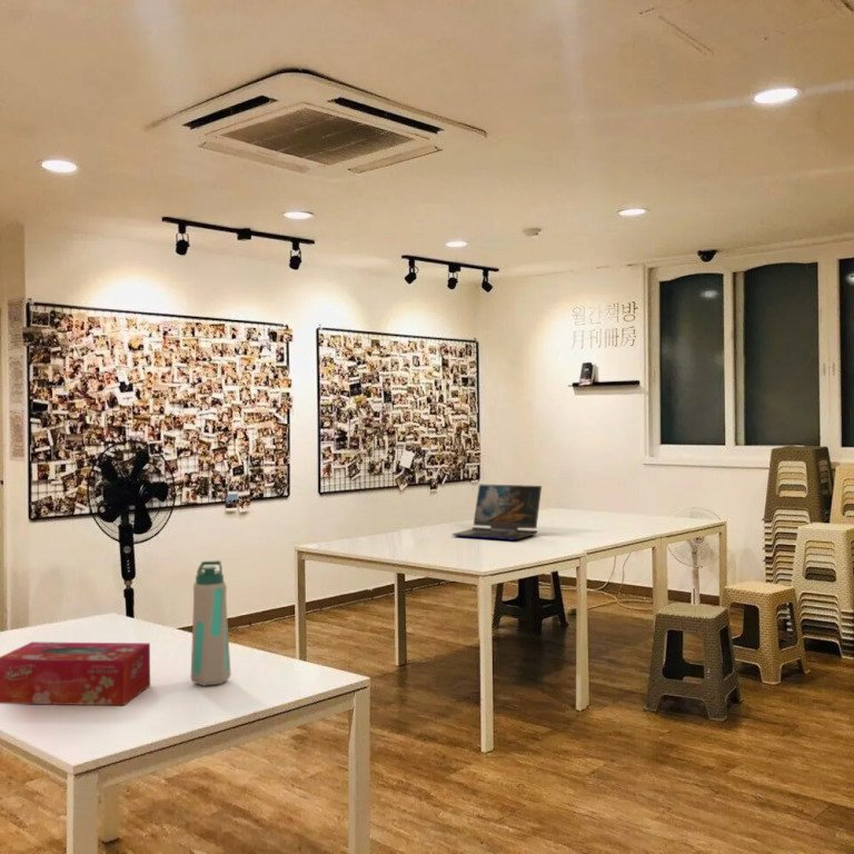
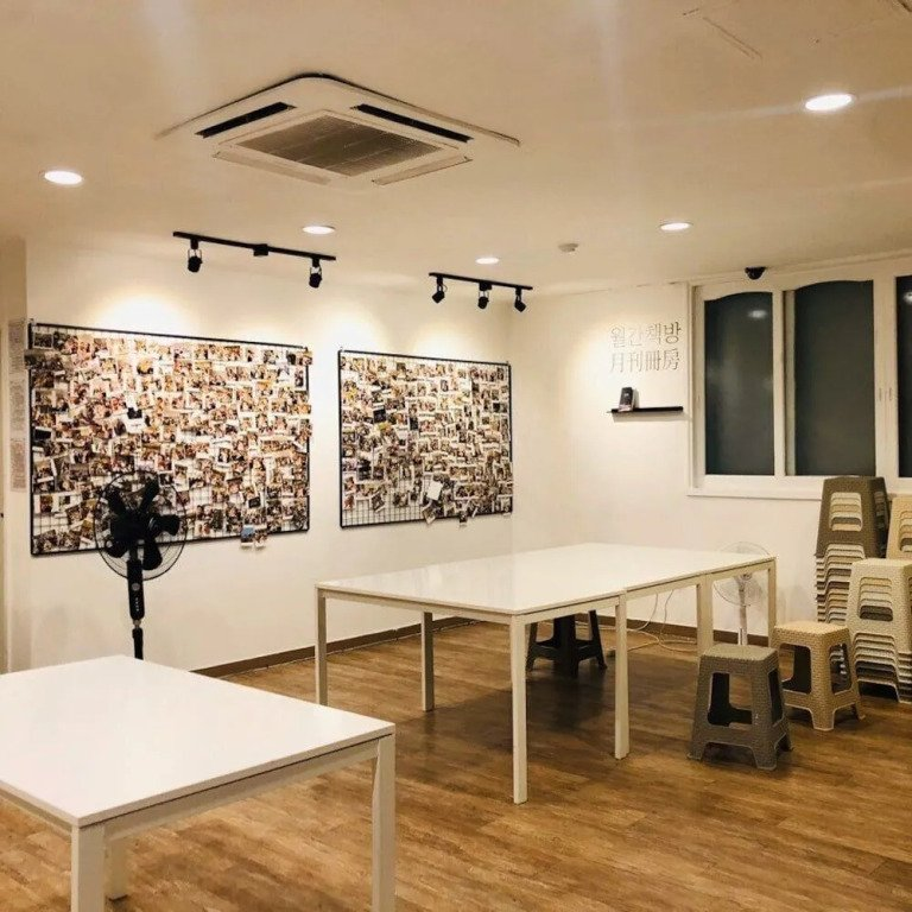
- laptop (497, 510)
- water bottle (209, 622)
- tissue box (76, 672)
